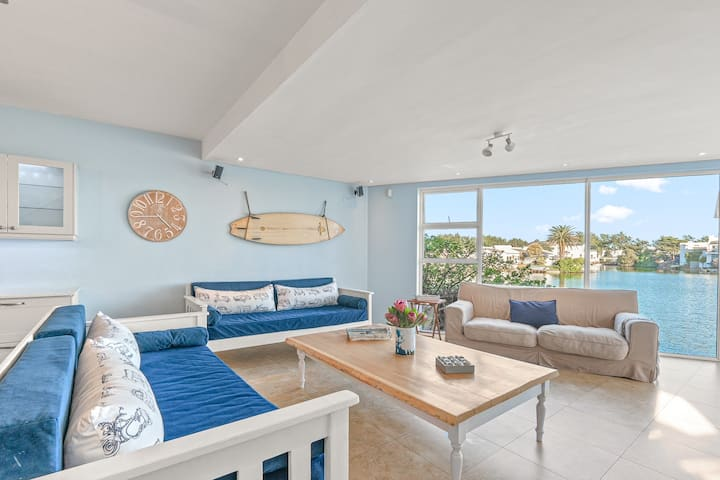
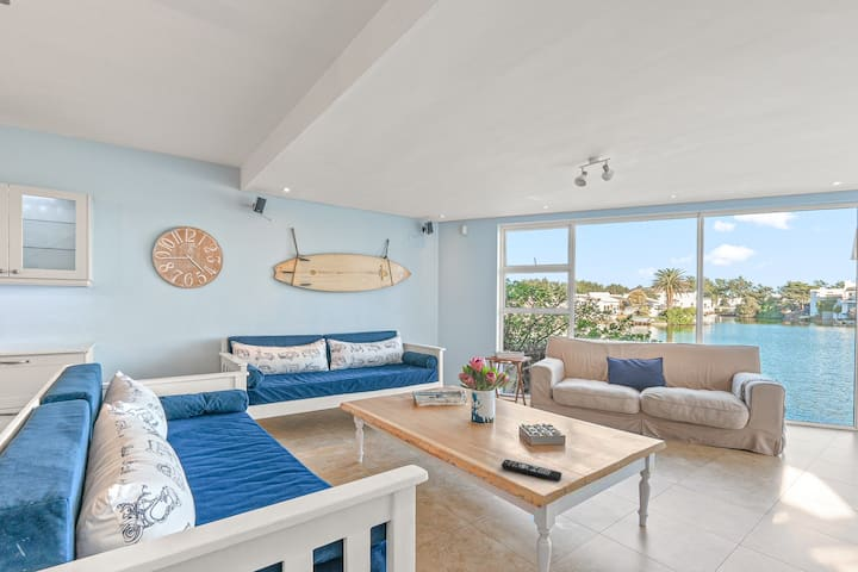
+ remote control (530, 470)
